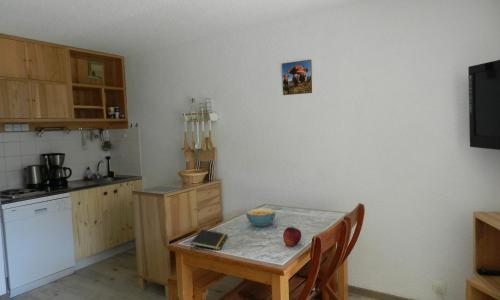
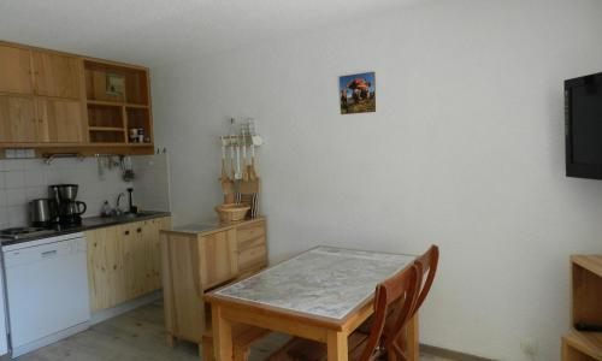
- notepad (210, 238)
- cereal bowl (261, 218)
- fruit (292, 236)
